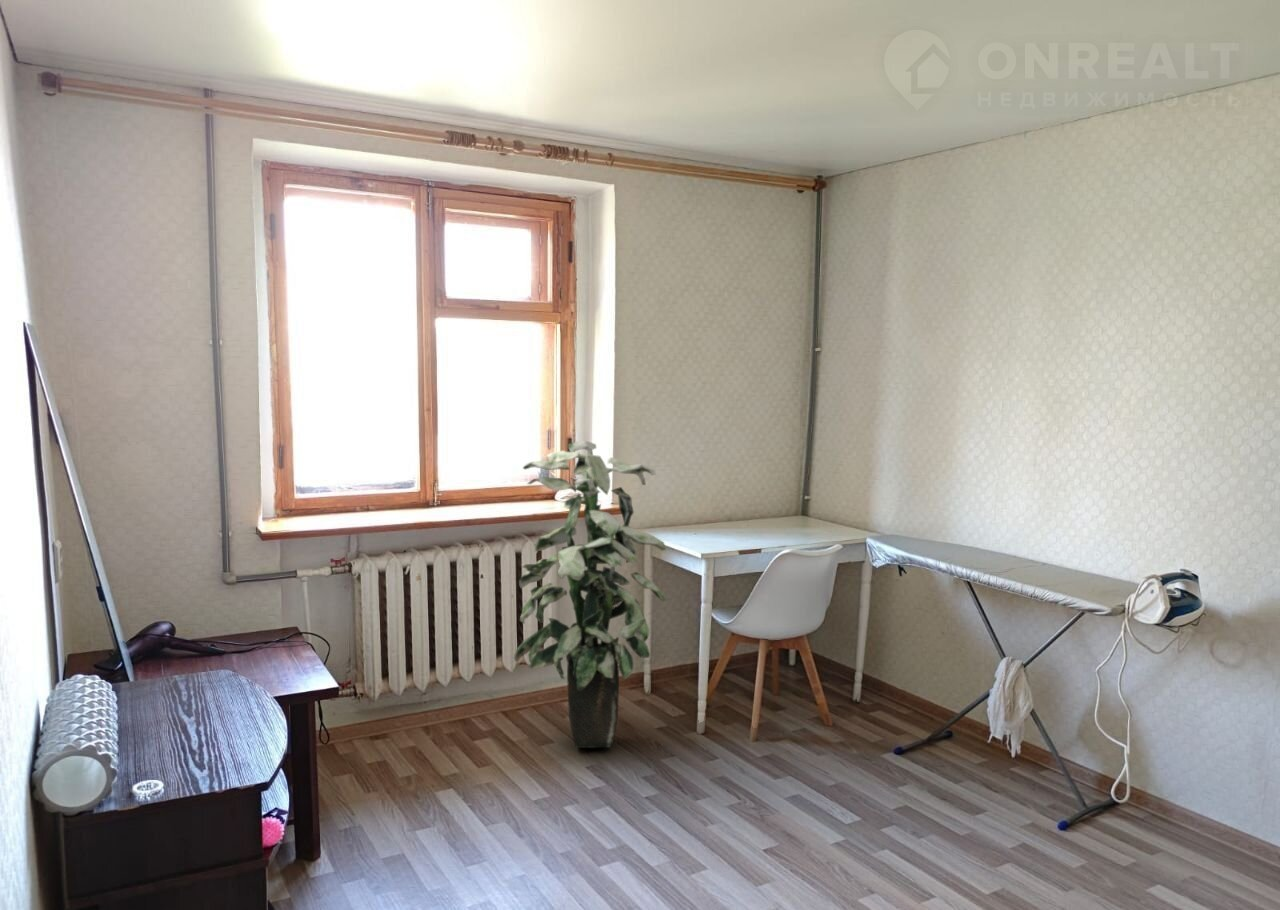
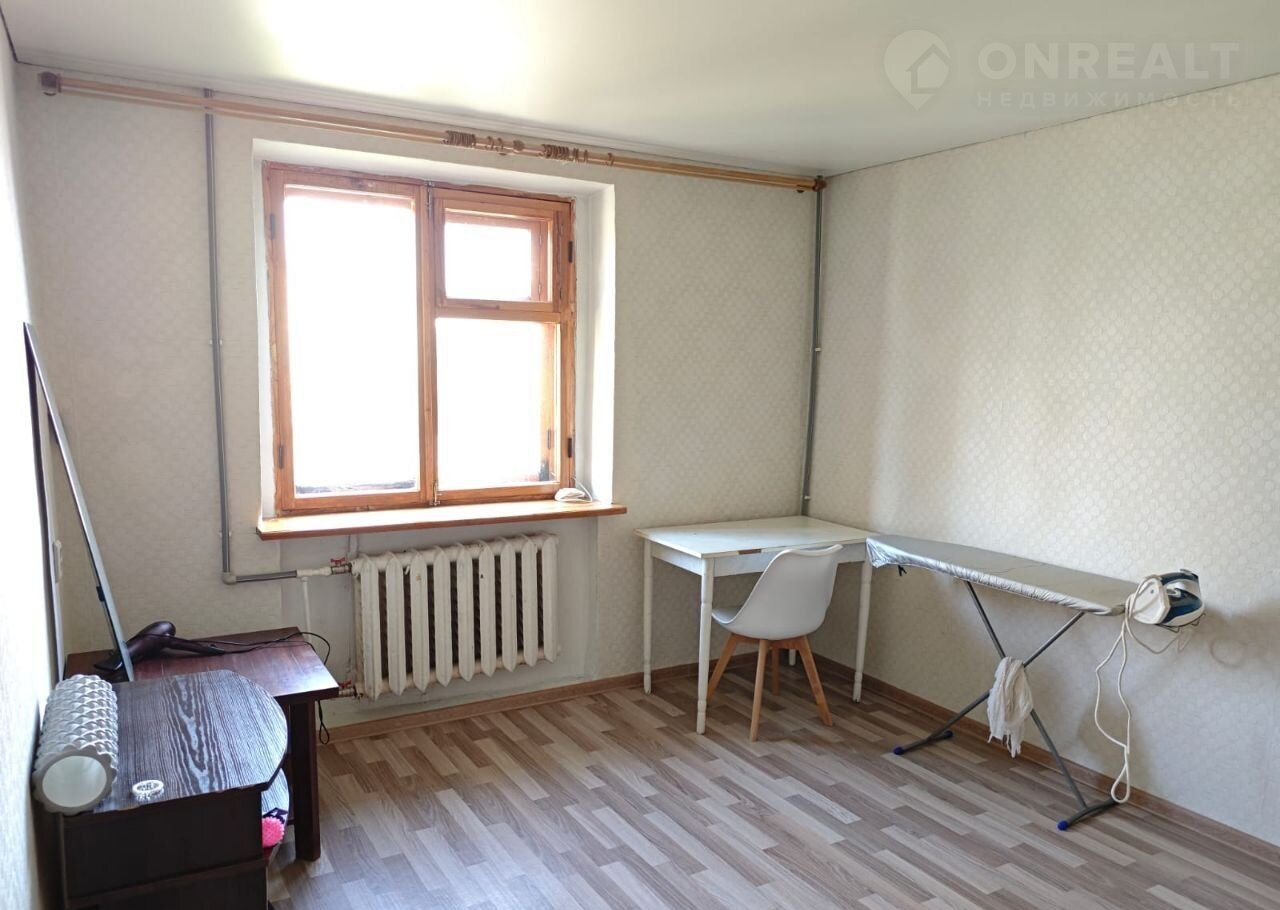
- indoor plant (586, 591)
